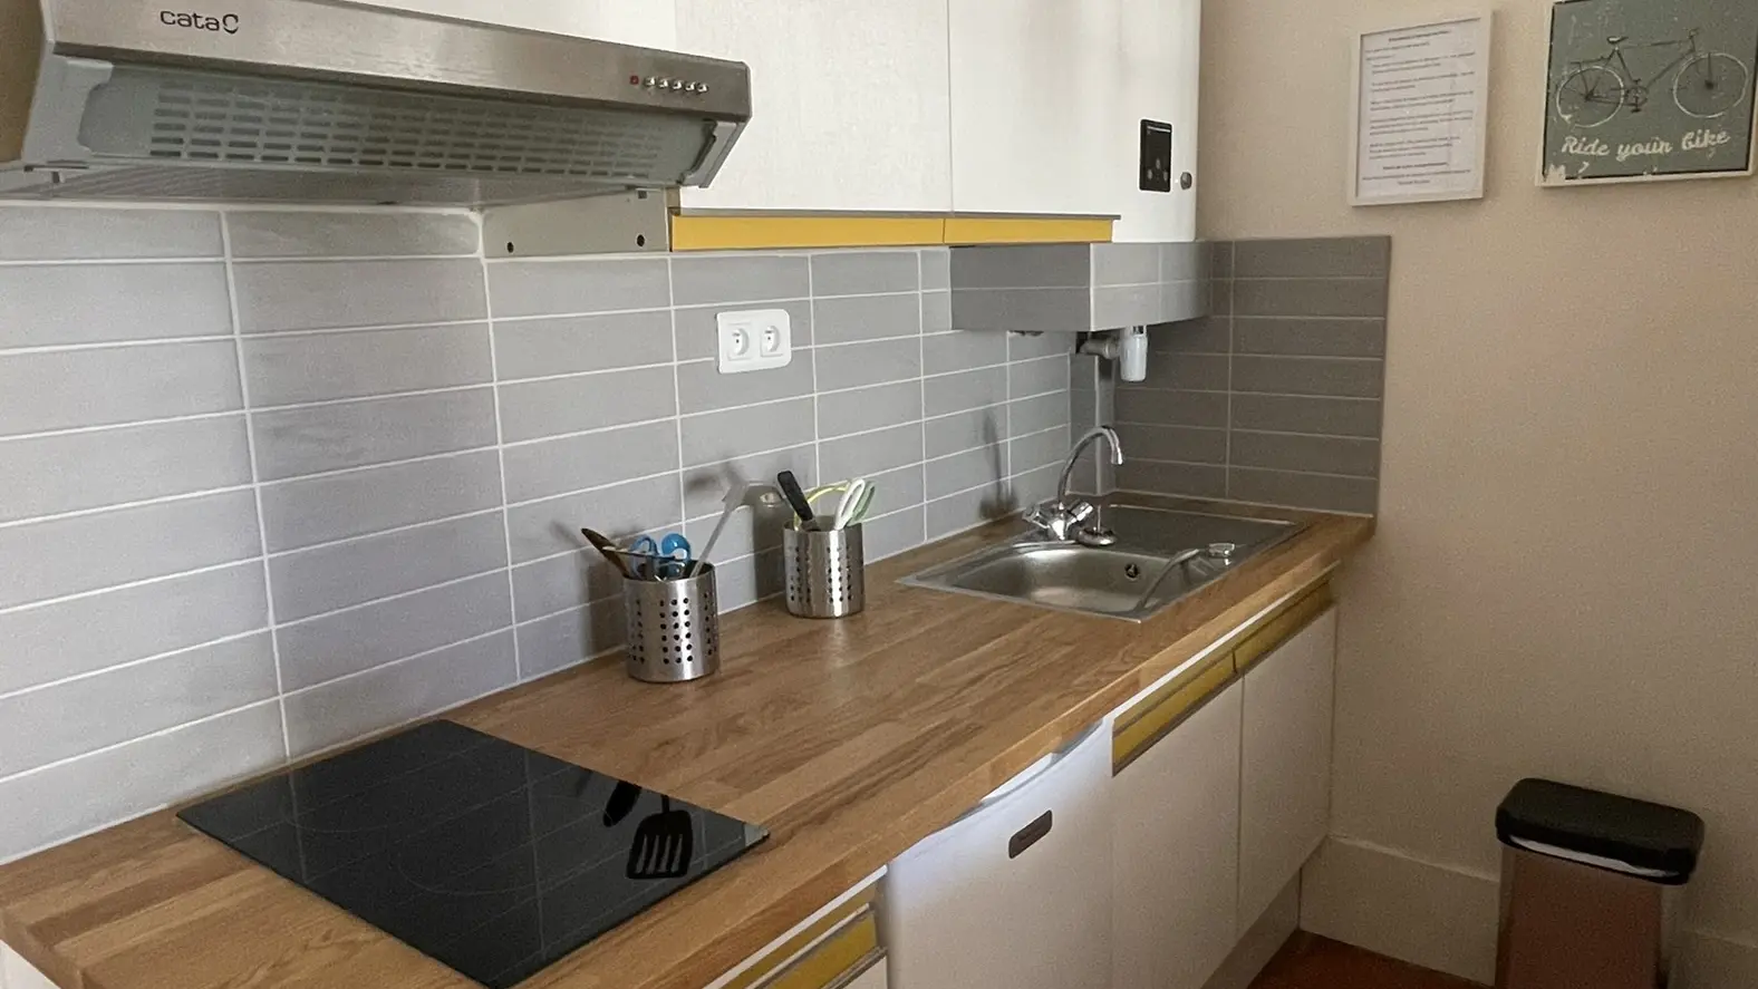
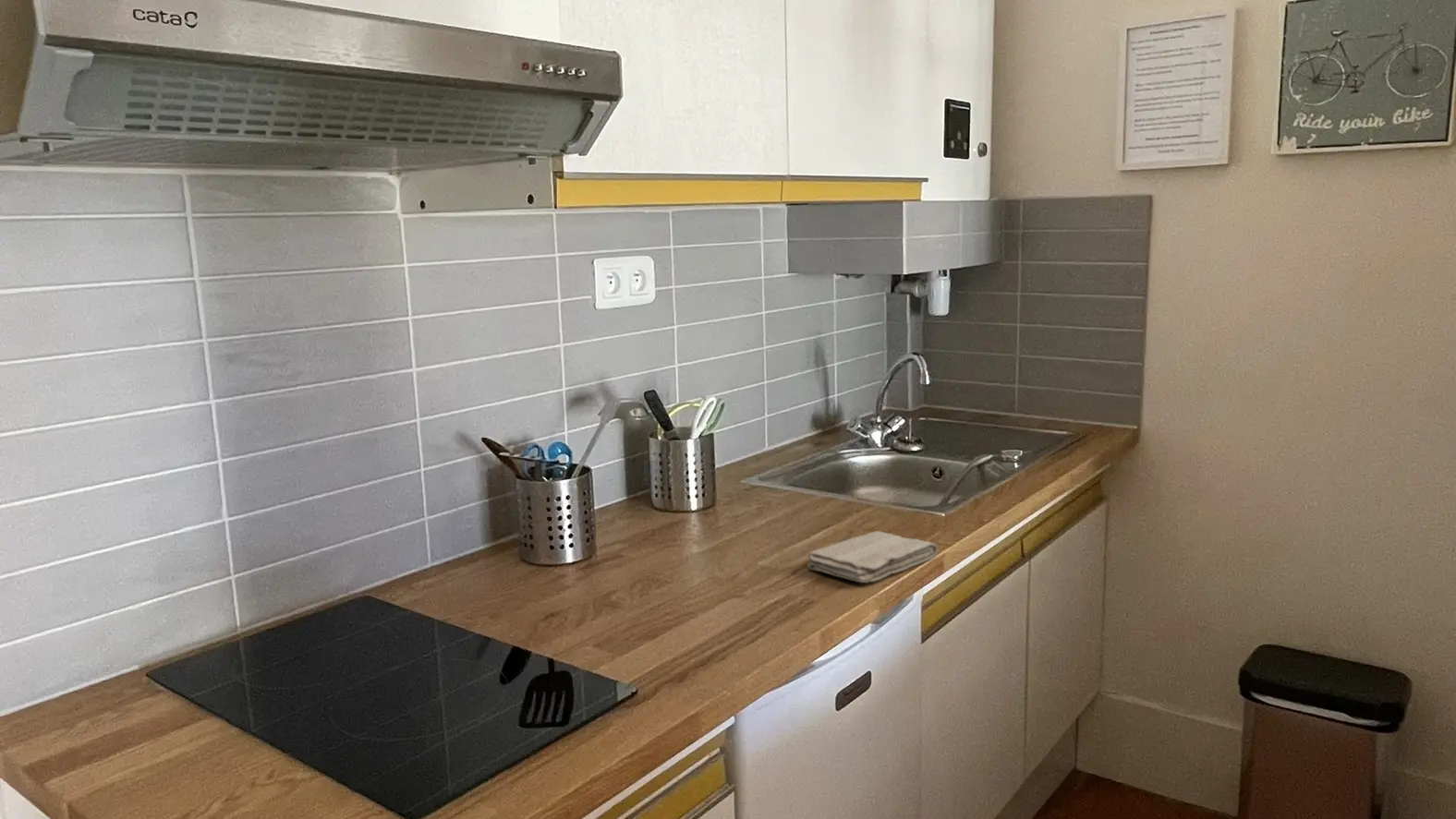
+ washcloth (871, 554)
